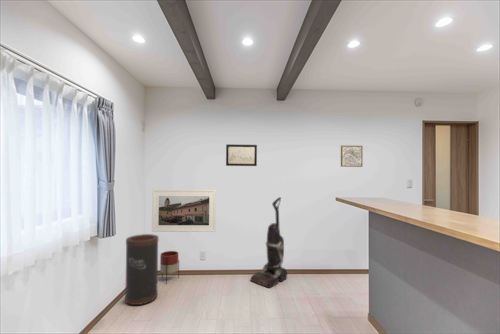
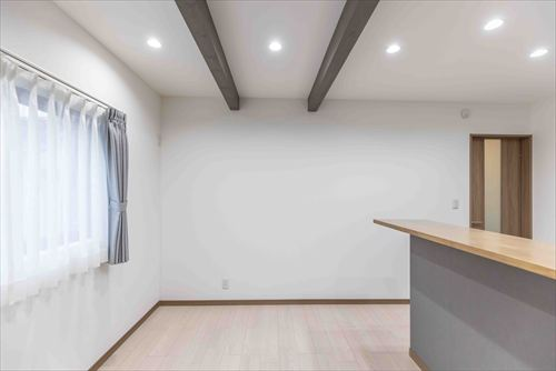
- trash can (142, 268)
- planter (169, 266)
- vacuum cleaner (269, 239)
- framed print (184, 210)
- wall art (351, 156)
- wall art (241, 155)
